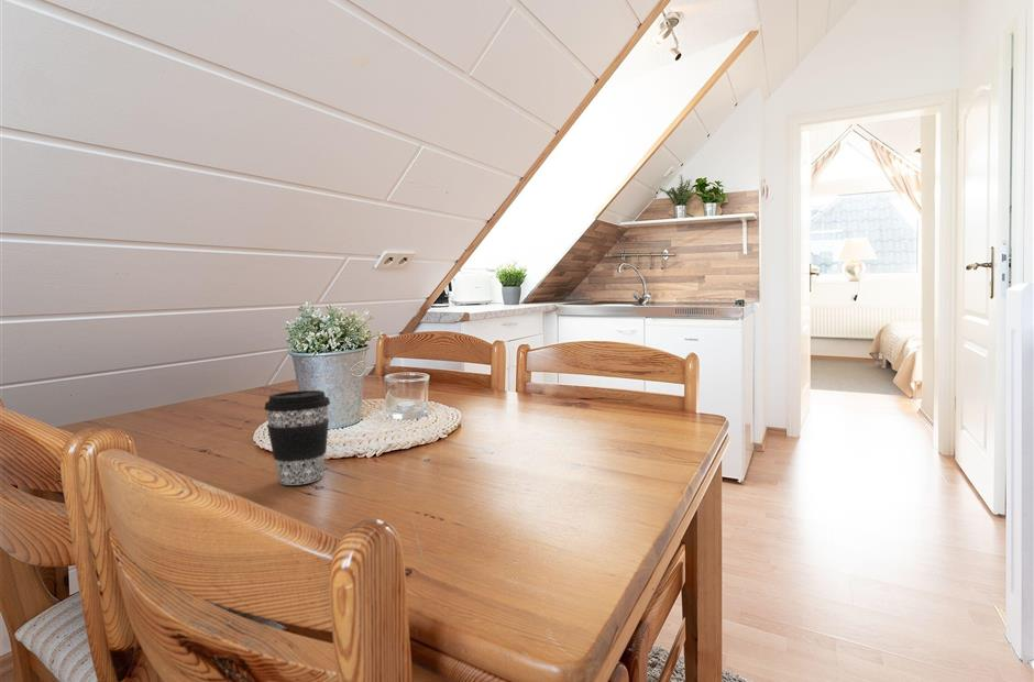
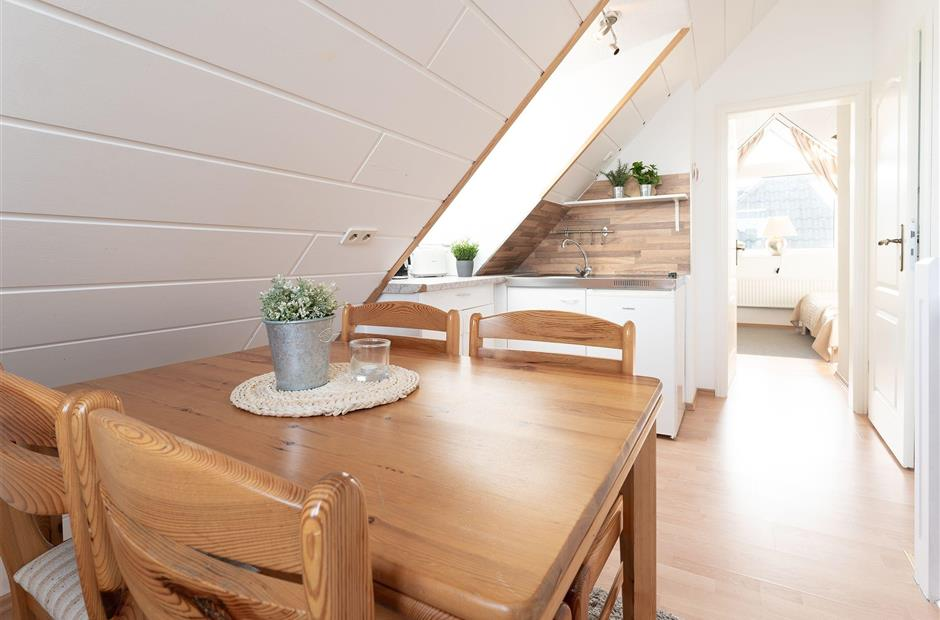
- coffee cup (299, 436)
